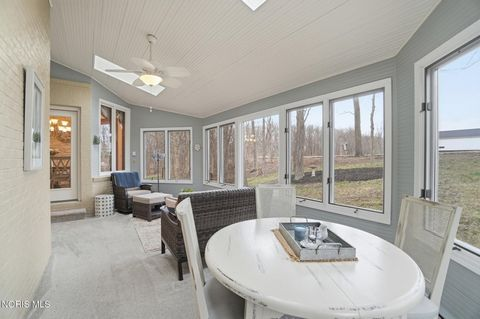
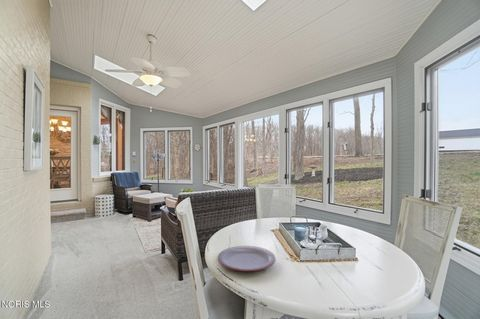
+ plate (246, 258)
